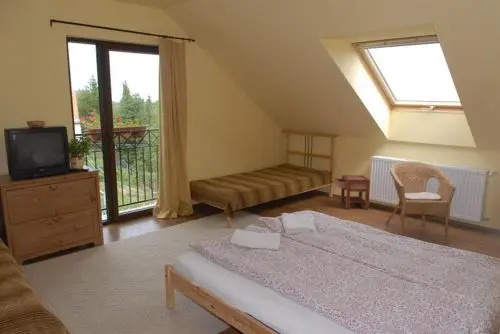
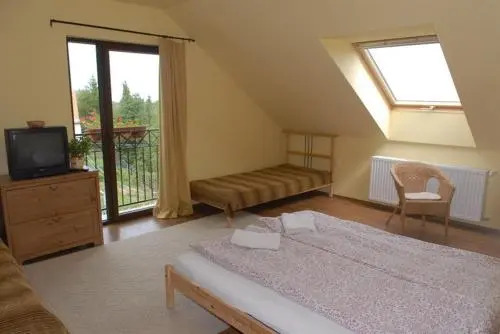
- nightstand (352, 191)
